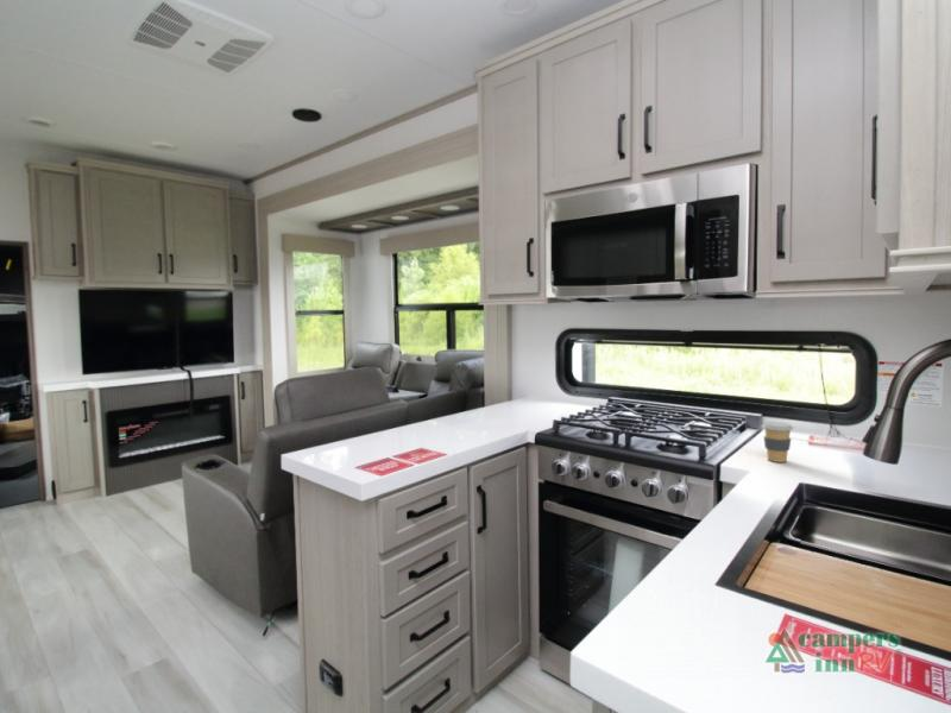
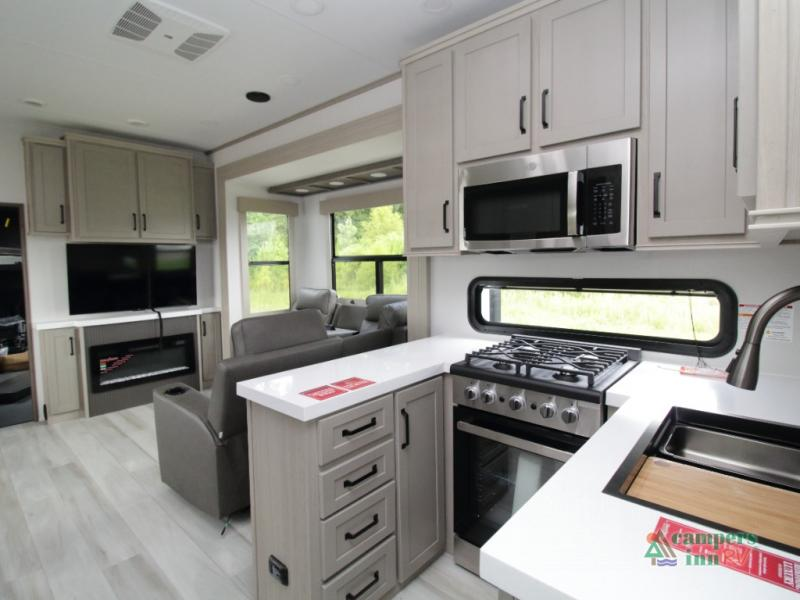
- coffee cup (776, 441)
